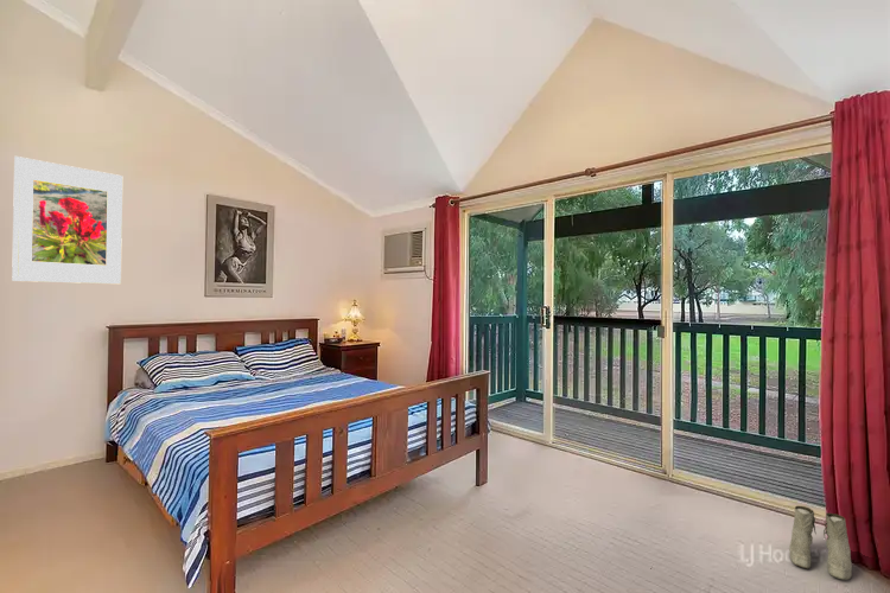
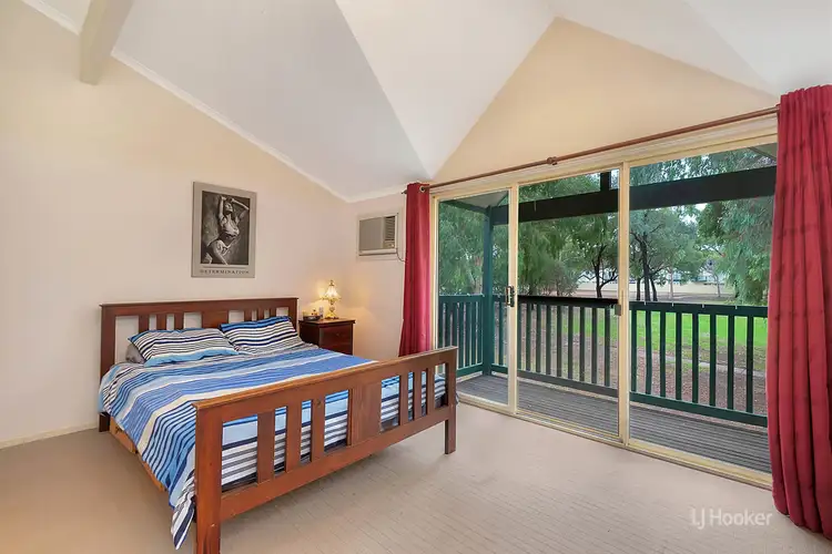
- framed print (71, 224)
- boots (824, 535)
